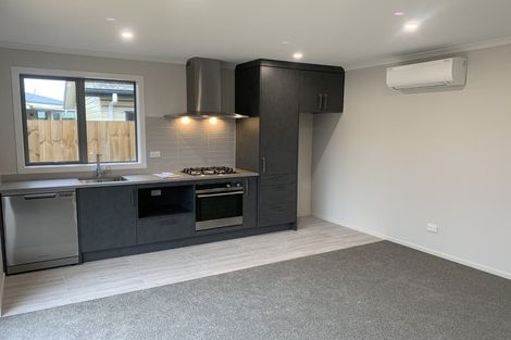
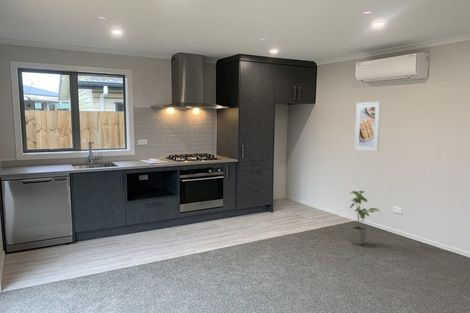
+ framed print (367, 126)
+ house plant (361, 218)
